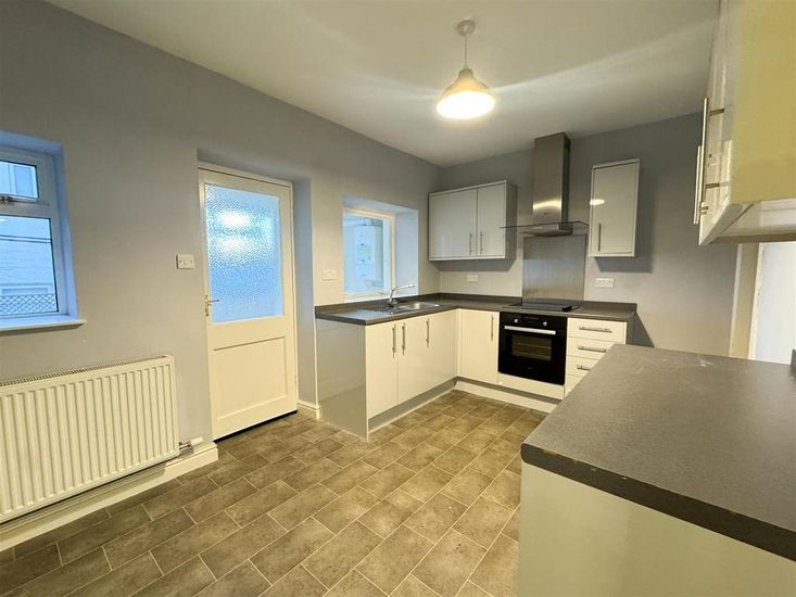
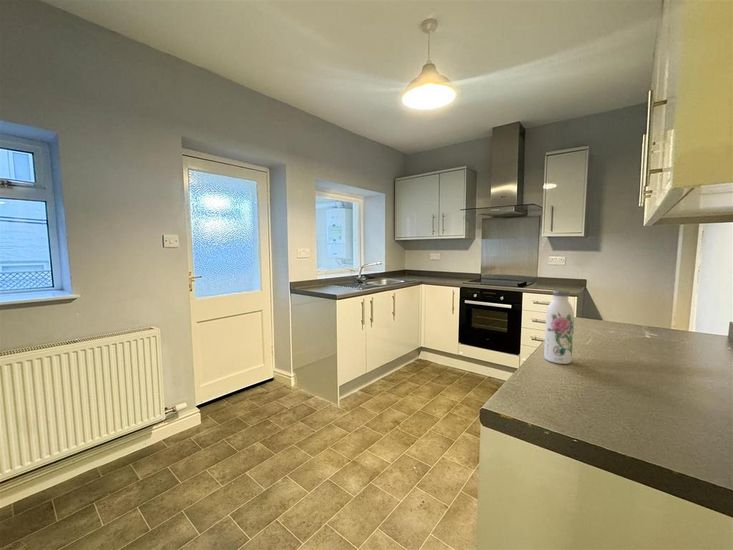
+ water bottle (559, 325)
